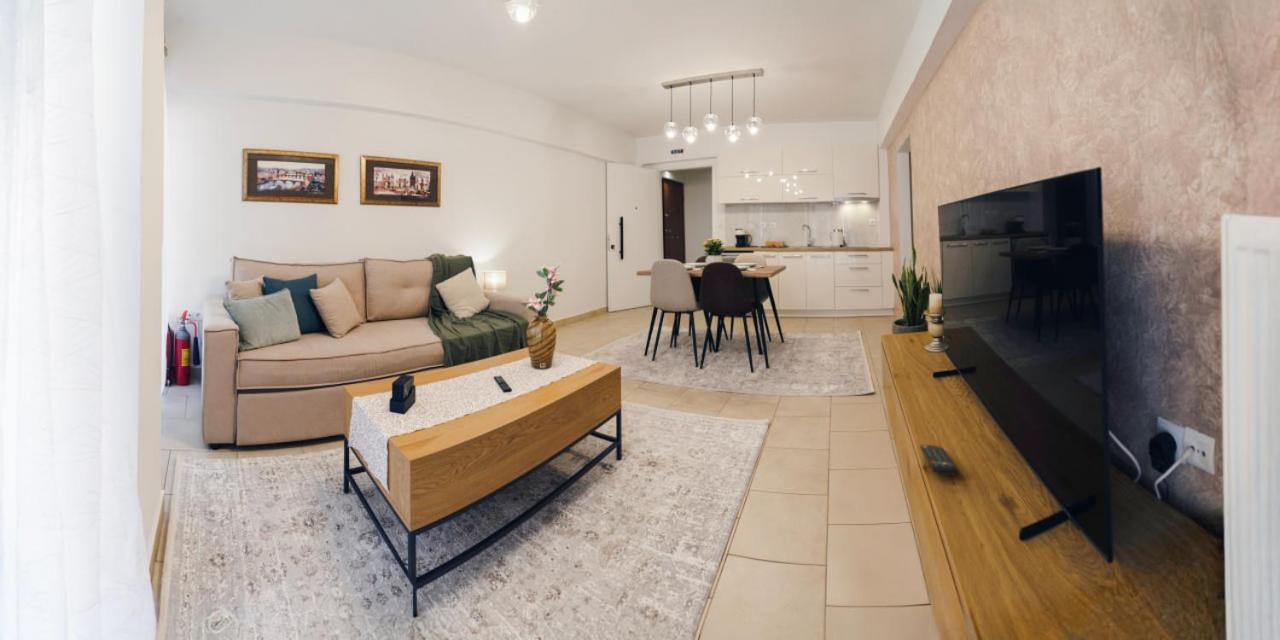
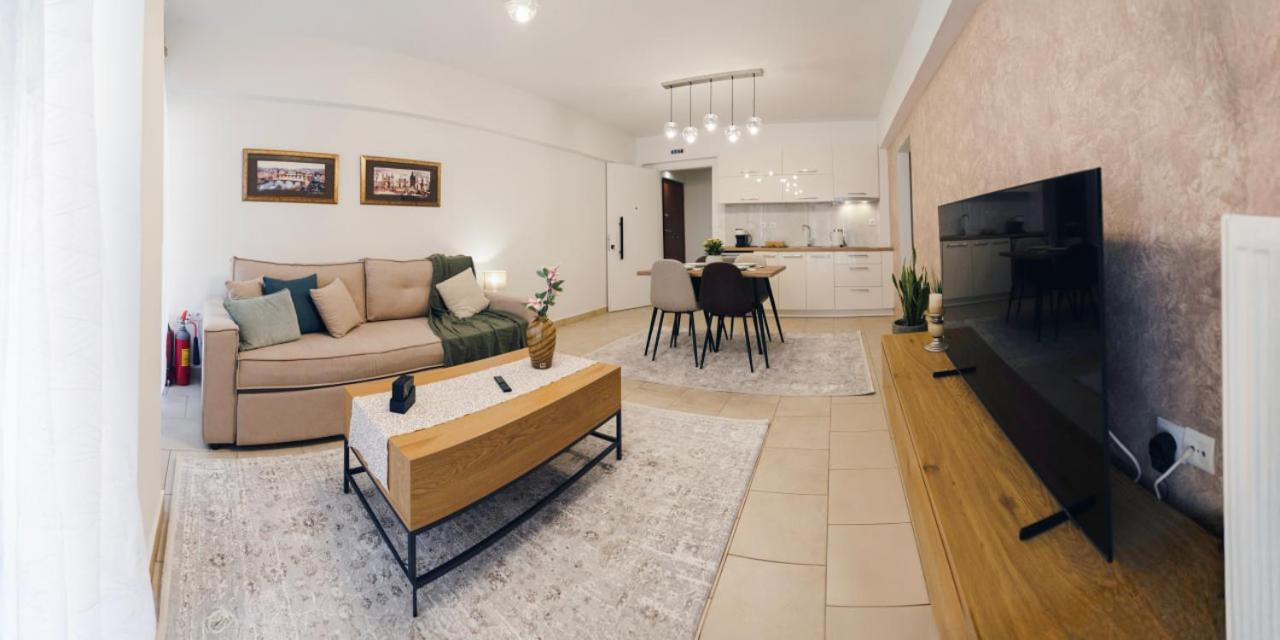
- remote control (937, 459)
